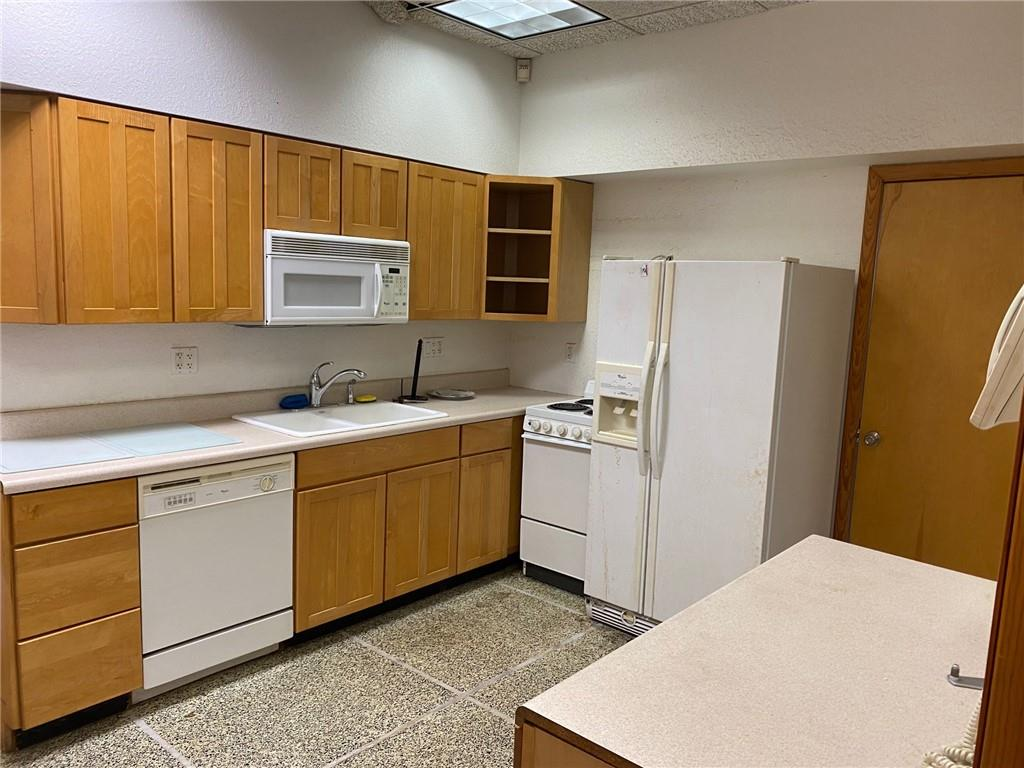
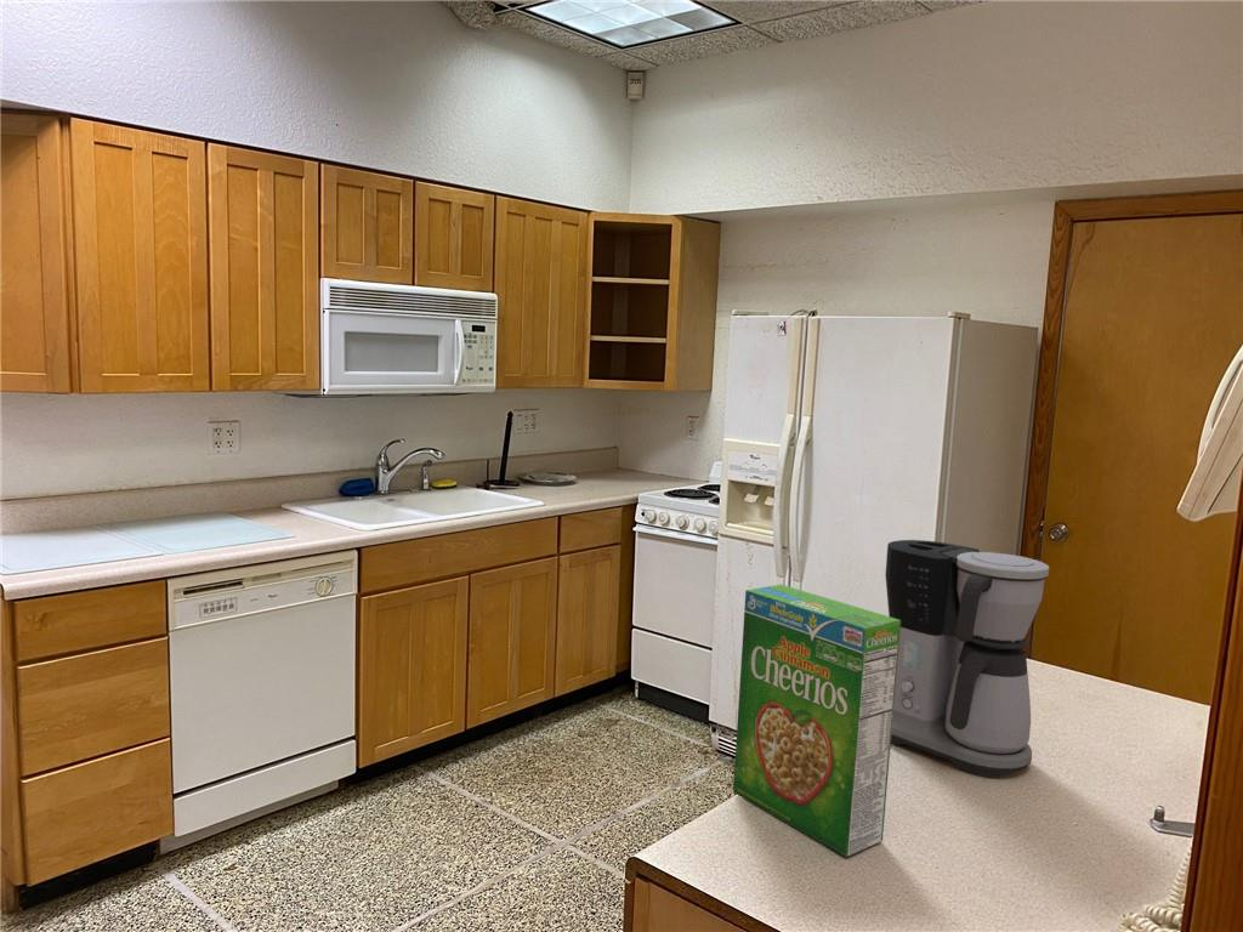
+ coffee maker (950, 652)
+ cereal box (811, 711)
